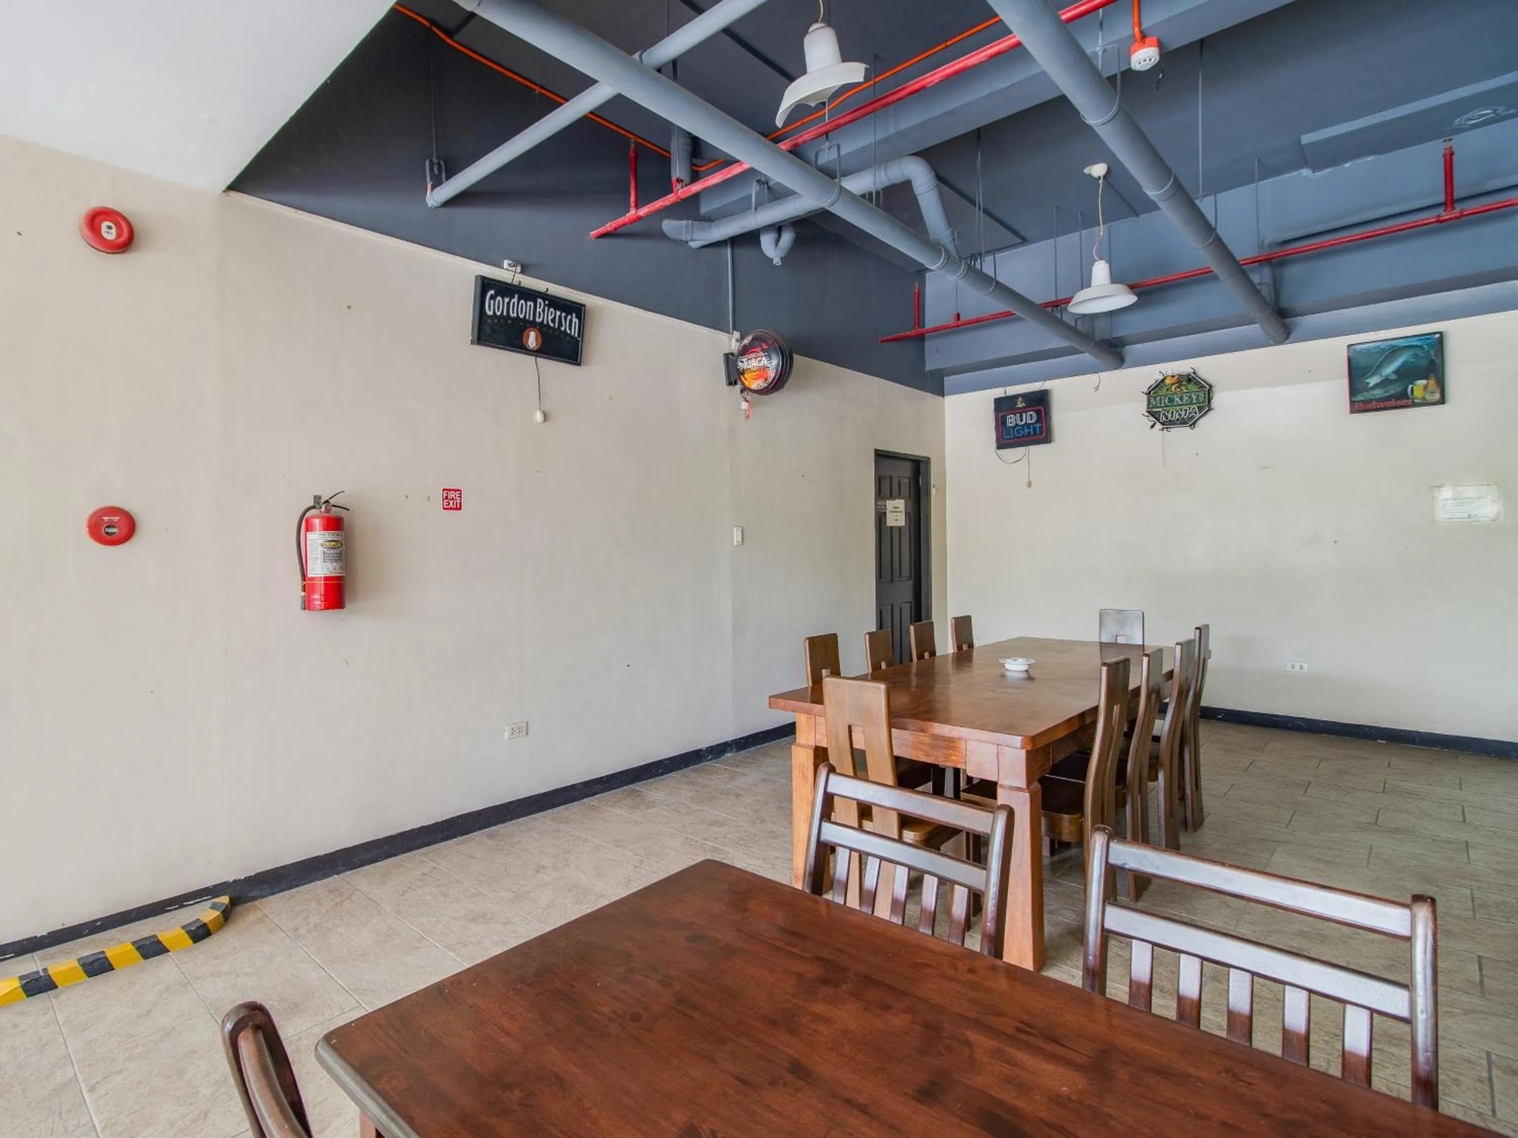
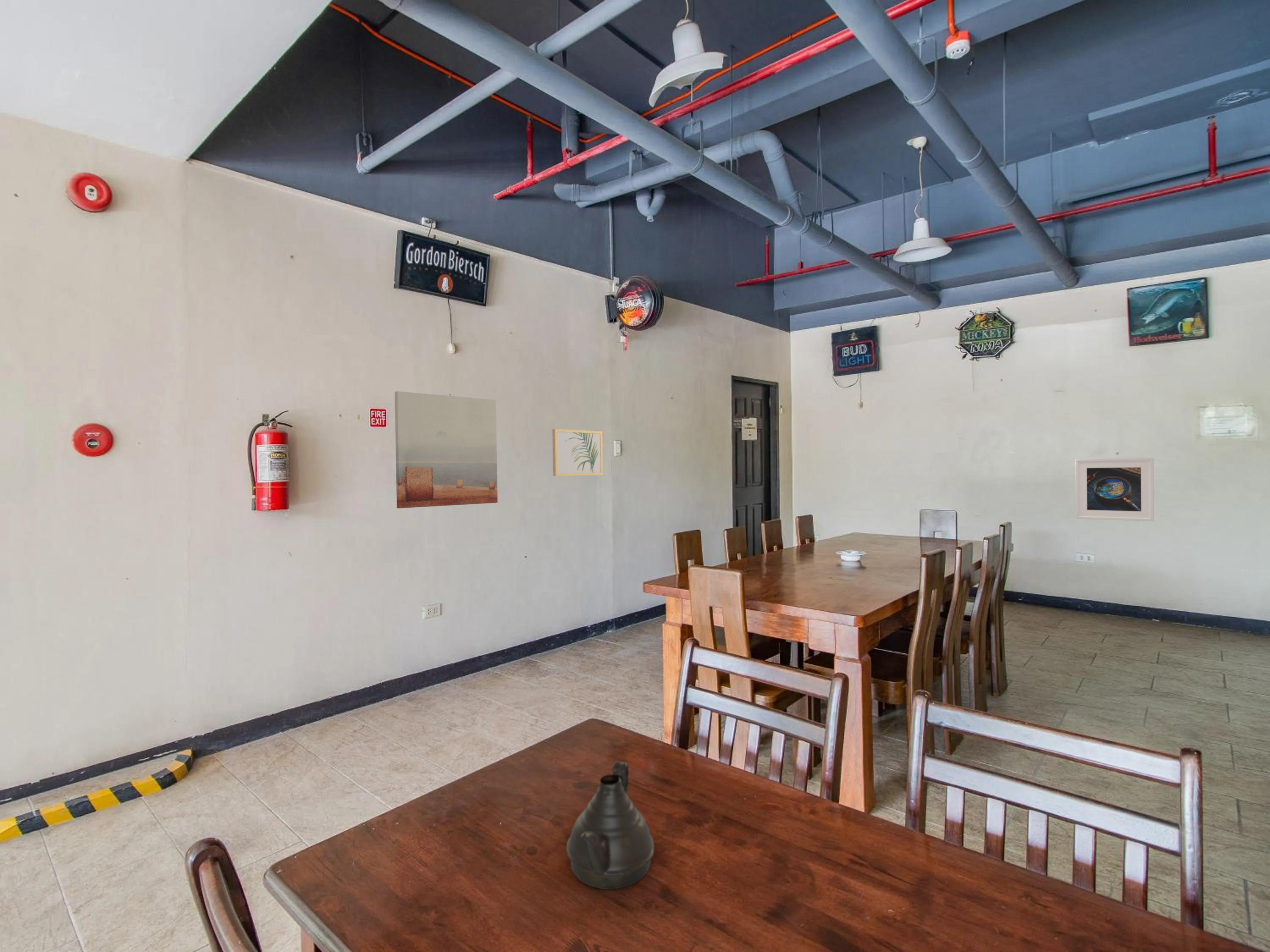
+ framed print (1113, 489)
+ wall art (578, 453)
+ wall art (449, 451)
+ teapot (604, 831)
